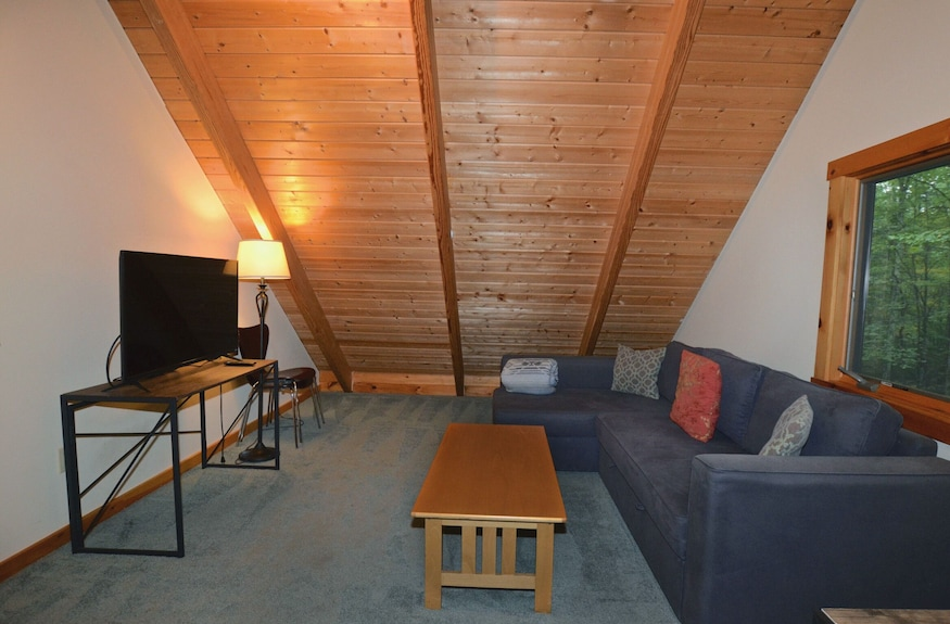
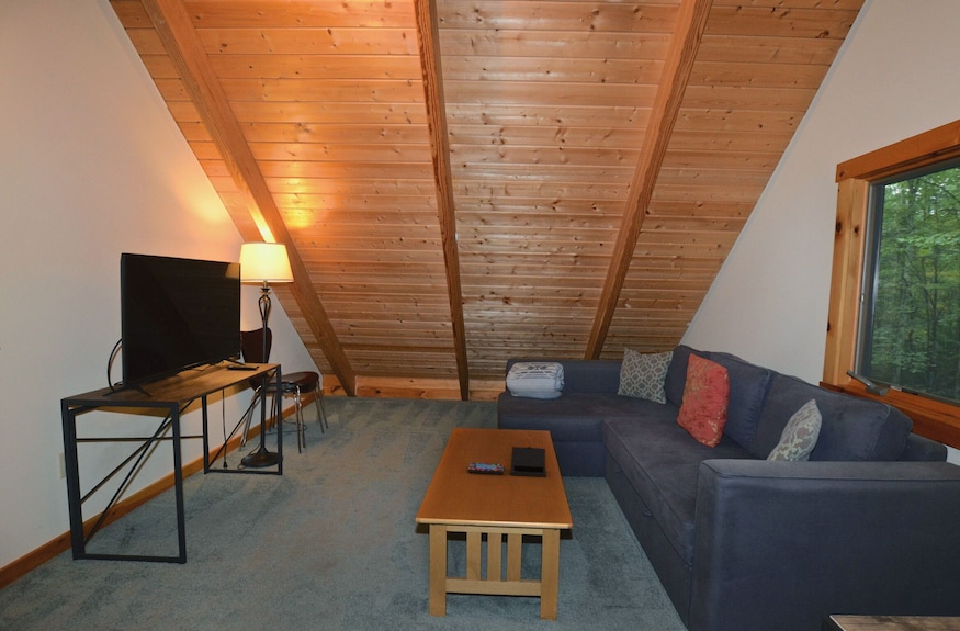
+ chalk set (511, 459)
